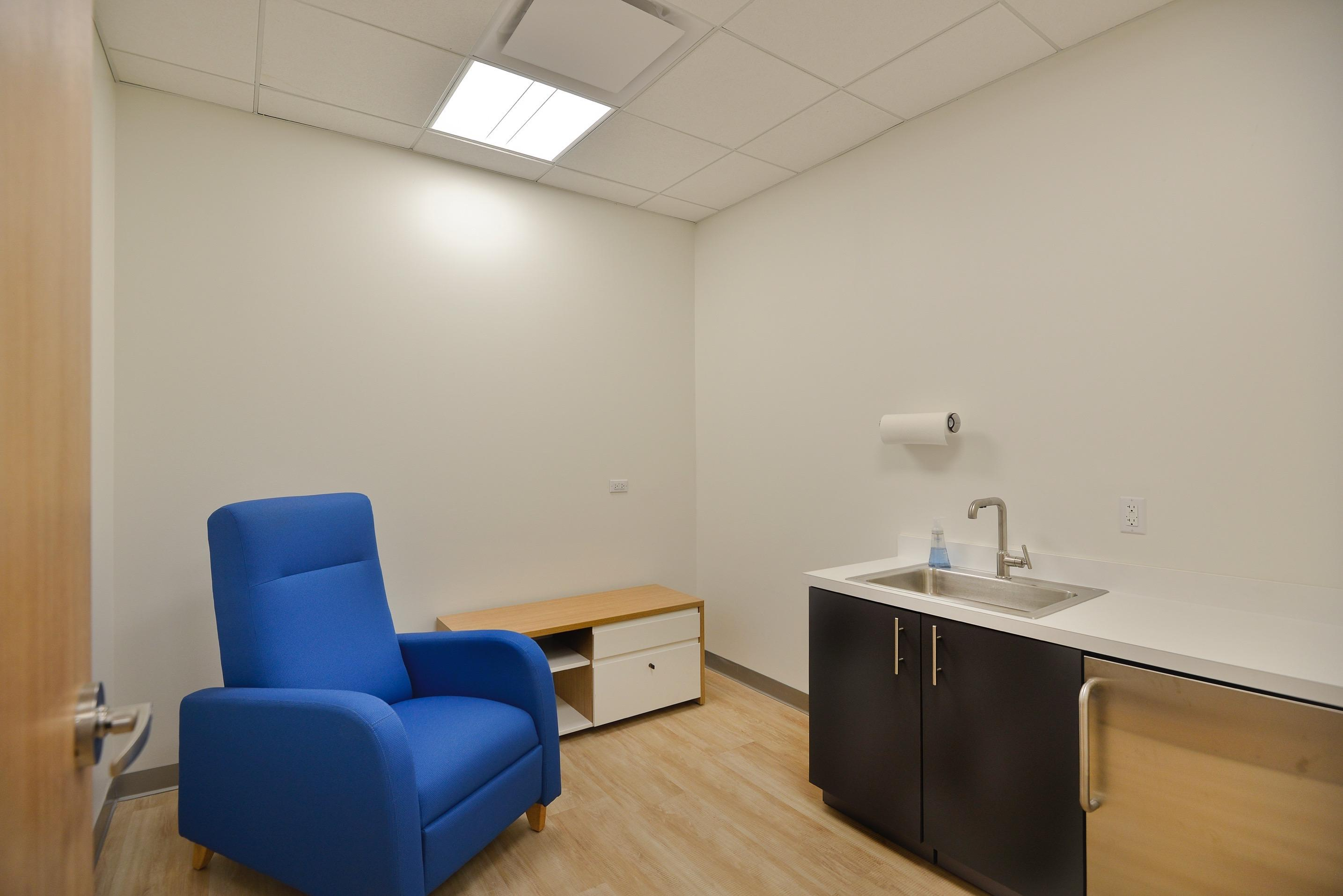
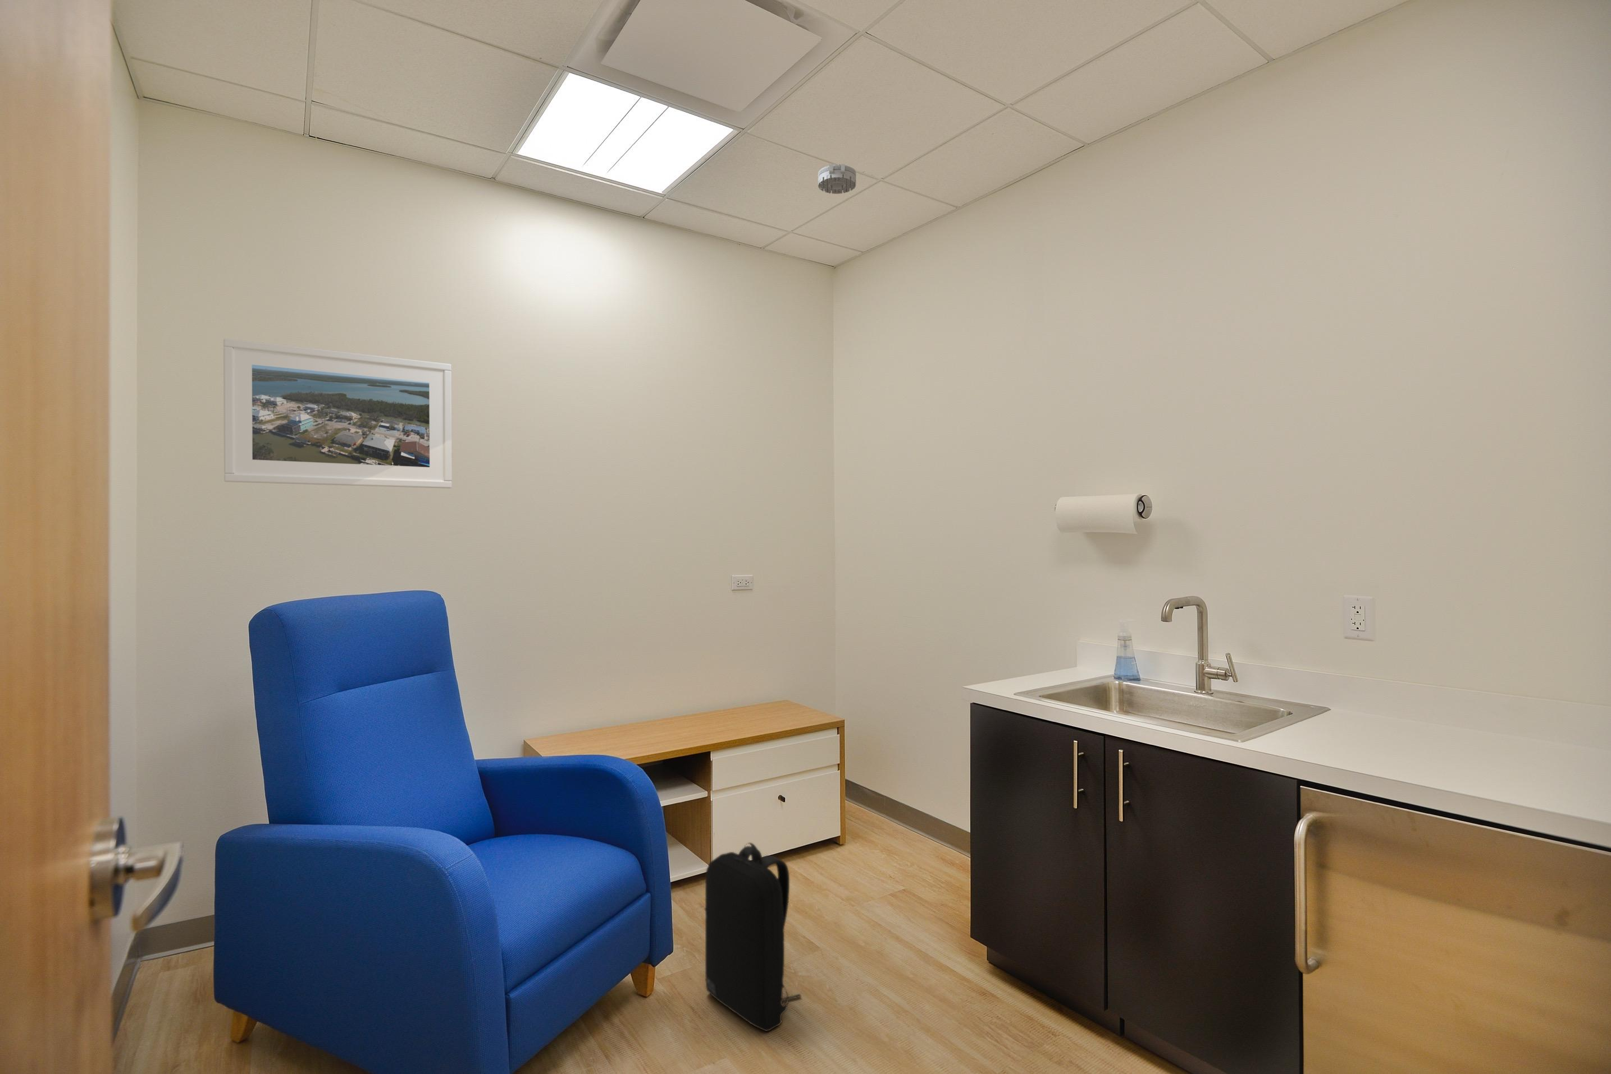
+ backpack (756, 922)
+ smoke detector (836, 179)
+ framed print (345, 420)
